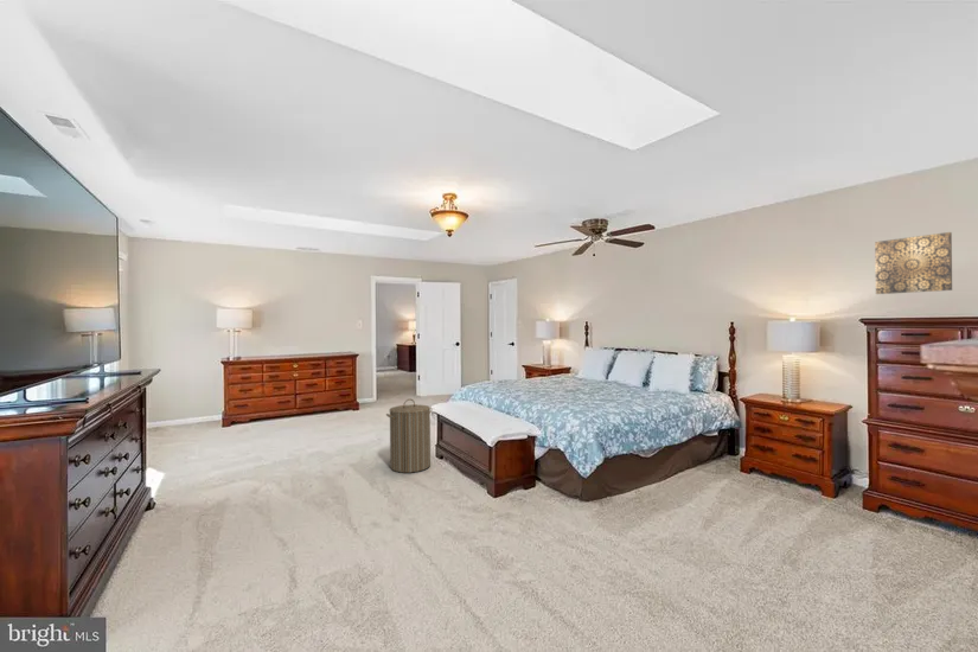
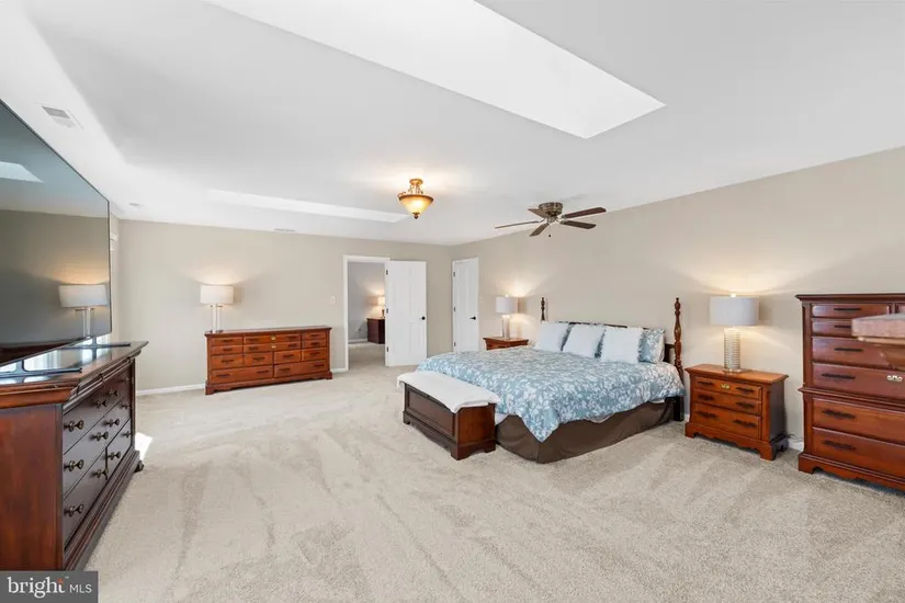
- laundry hamper (410, 432)
- wall art (912, 264)
